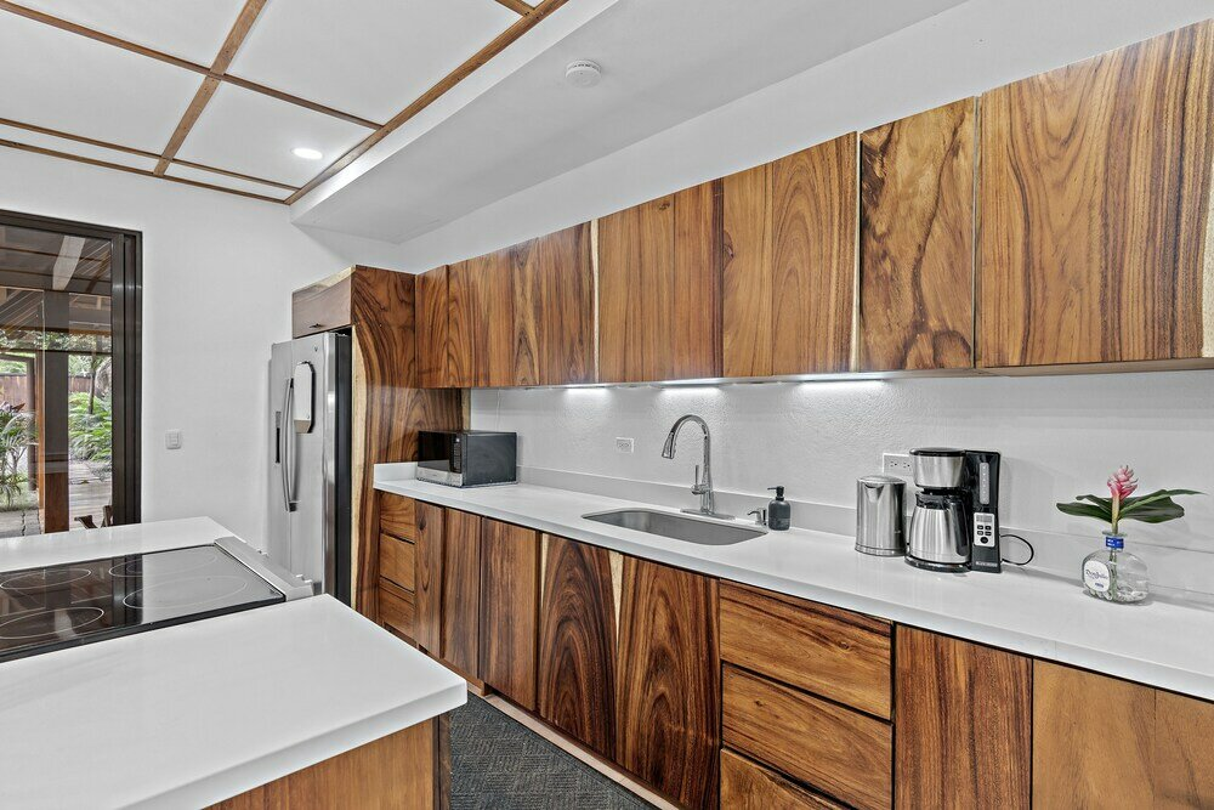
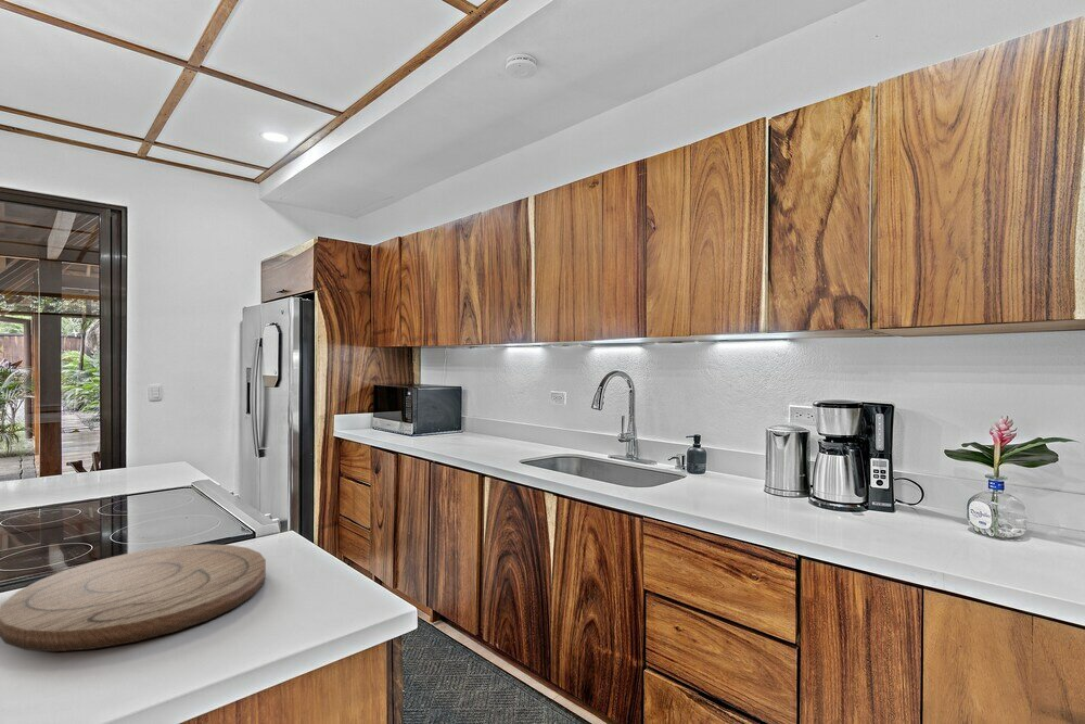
+ cutting board (146, 587)
